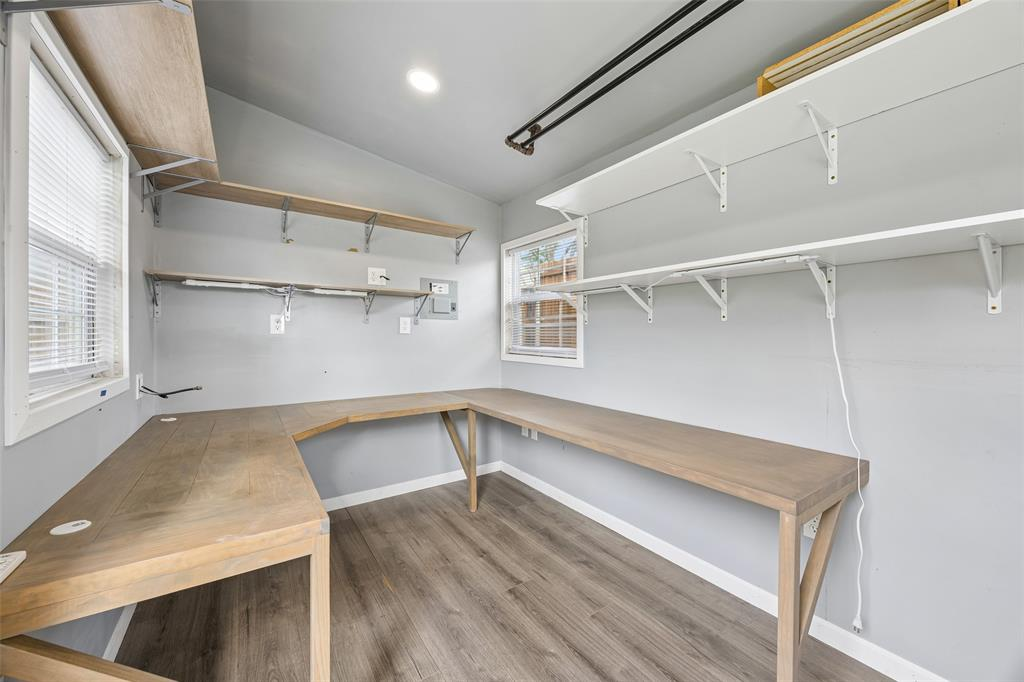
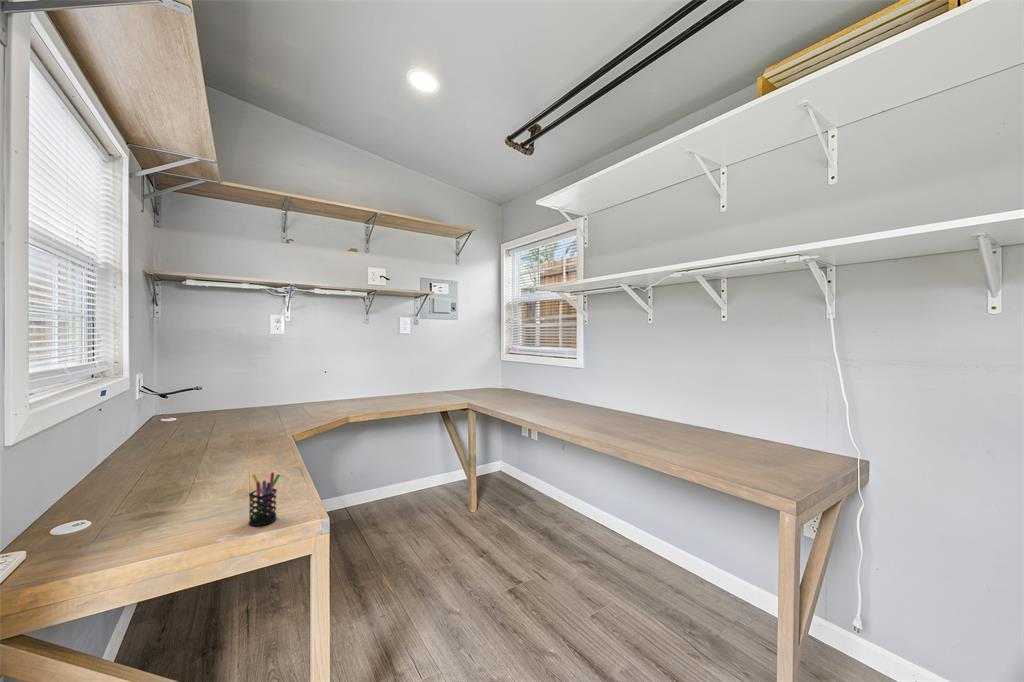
+ pen holder (266, 495)
